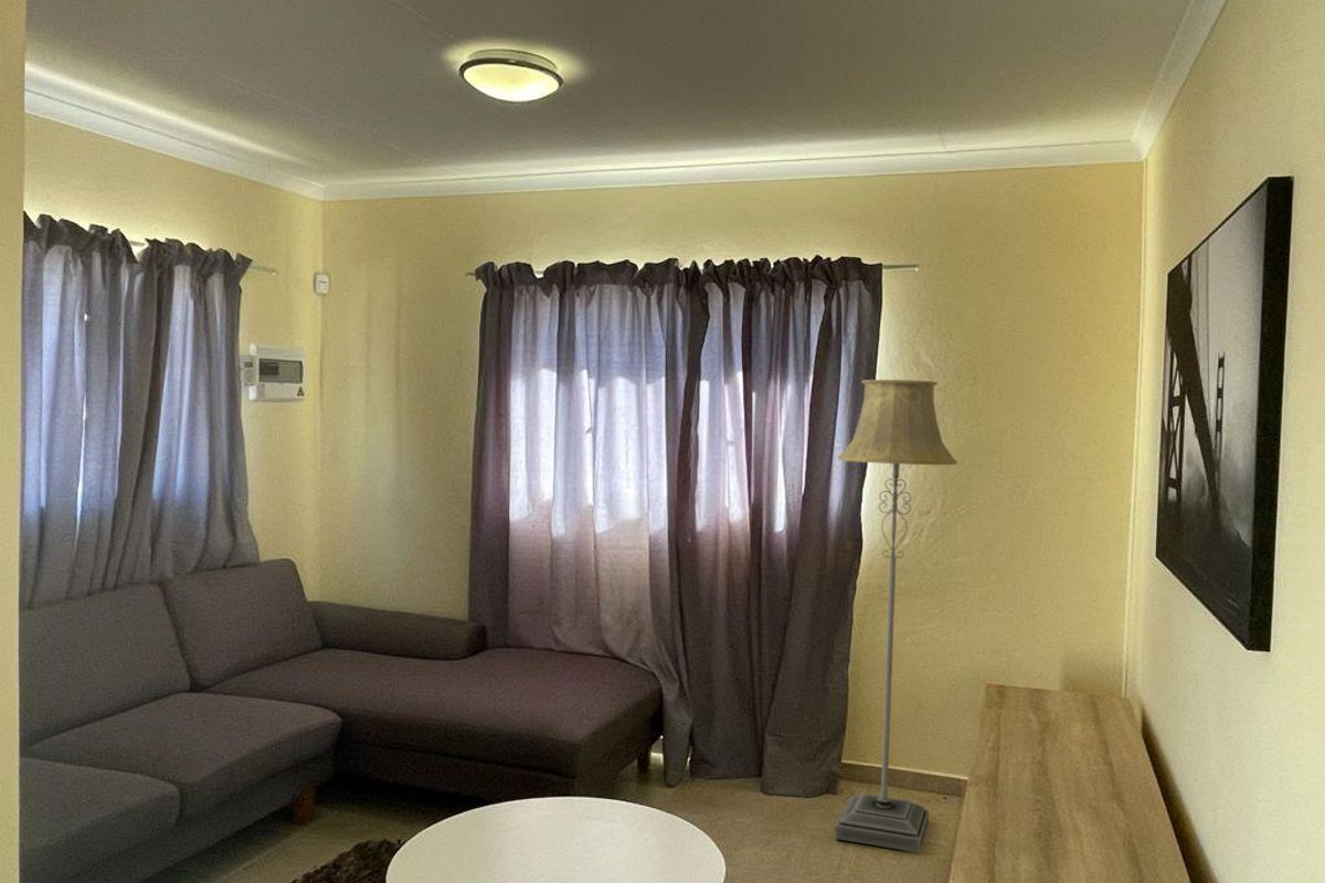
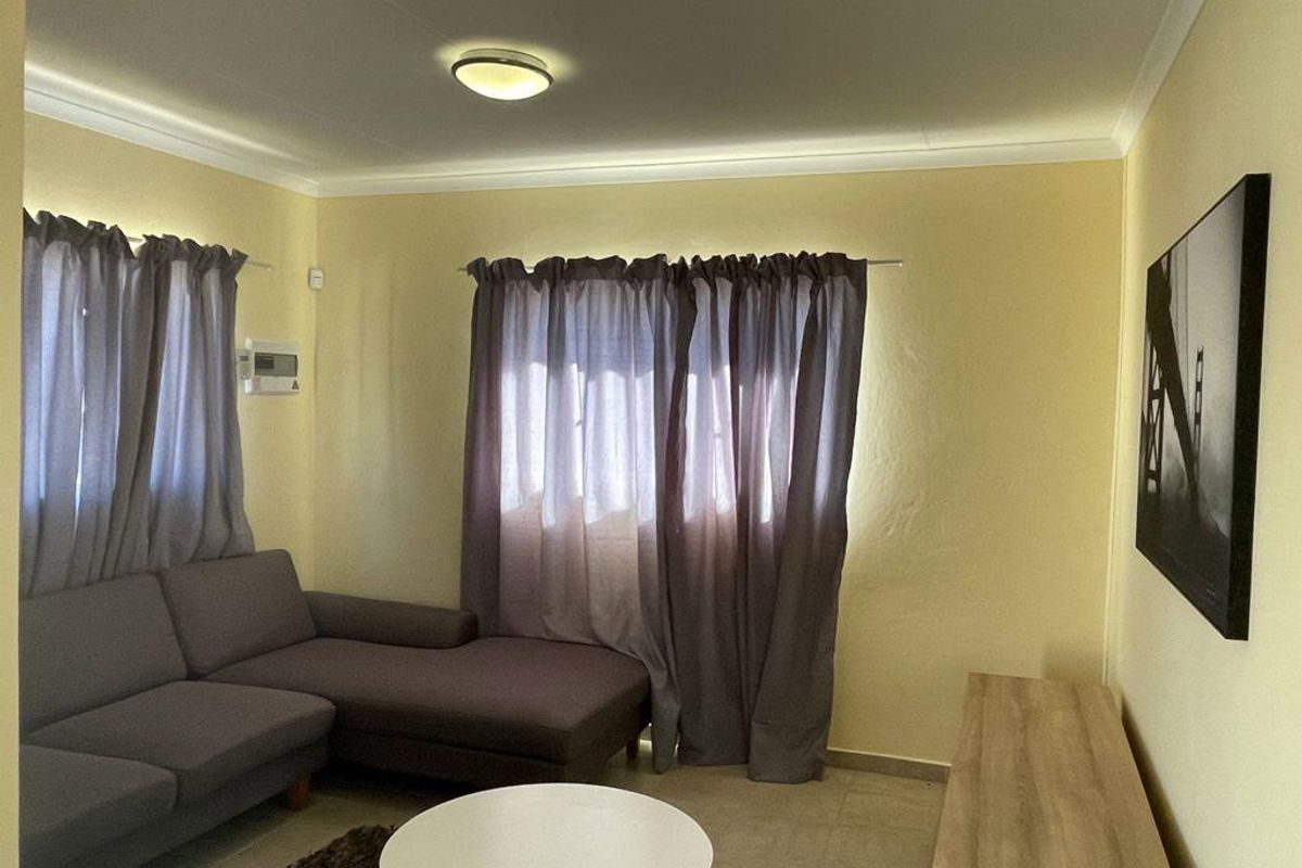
- floor lamp (890, 607)
